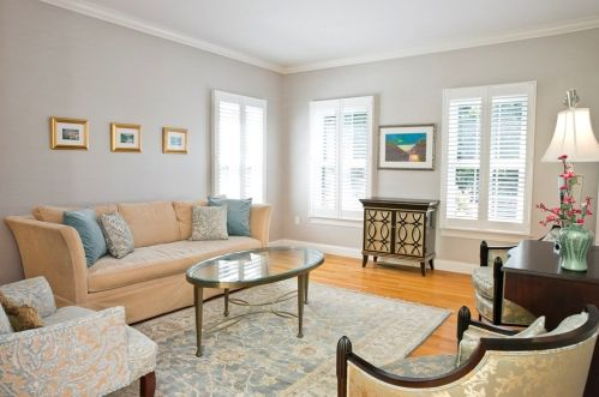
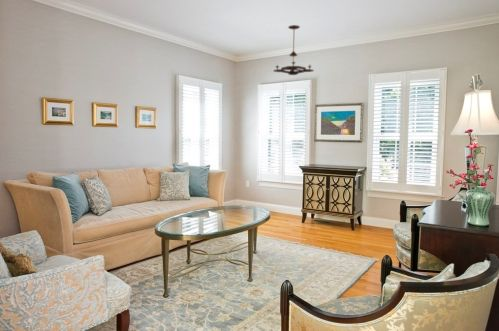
+ chandelier (293, 49)
